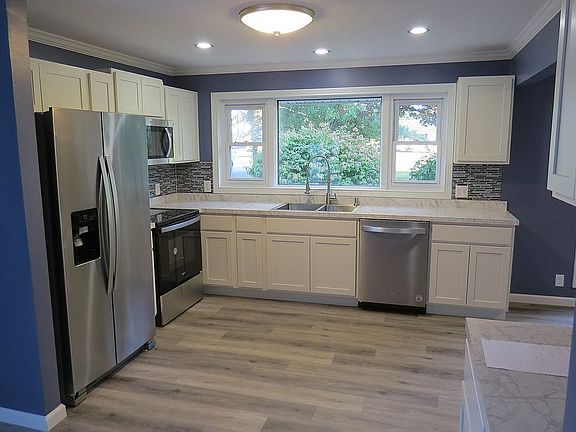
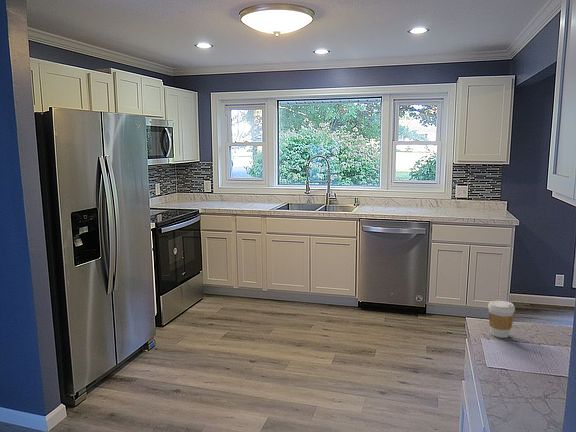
+ coffee cup (500, 318)
